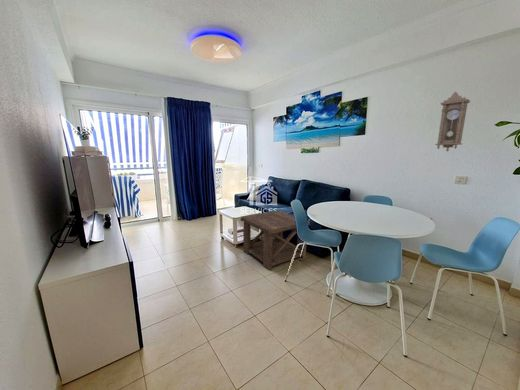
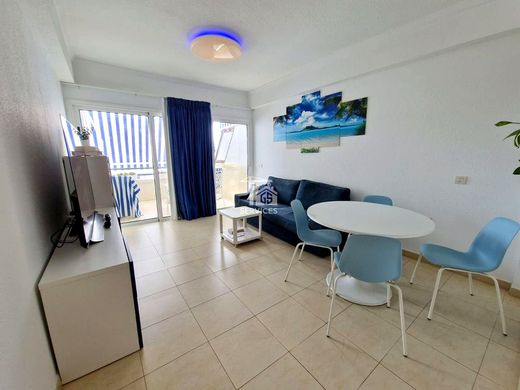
- side table (274, 236)
- pendulum clock (451, 122)
